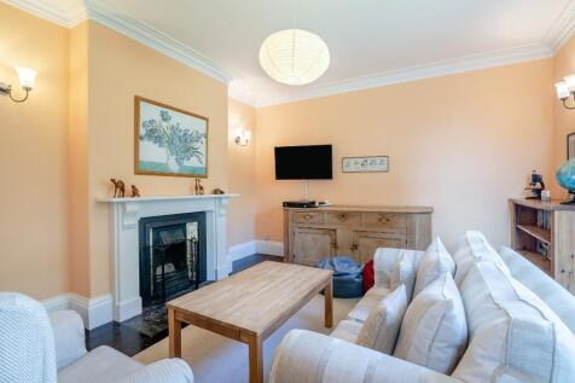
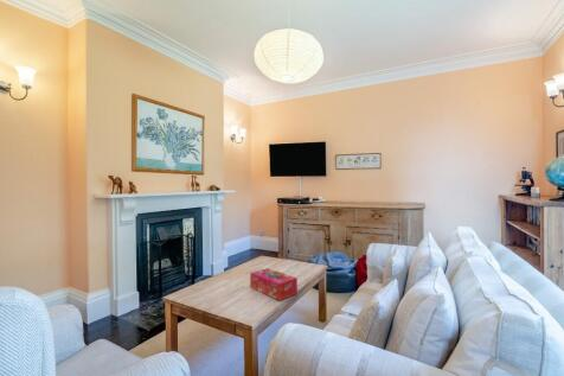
+ tissue box (273, 282)
